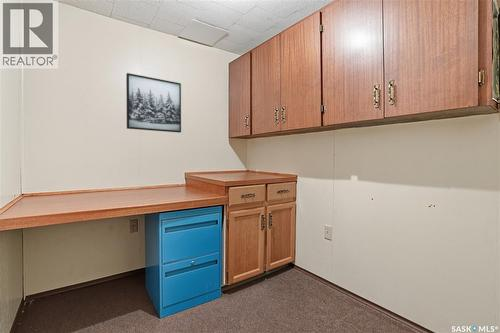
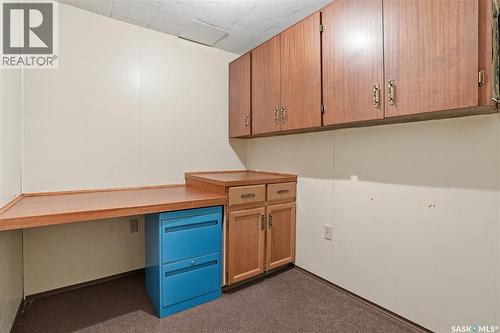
- wall art (155, 104)
